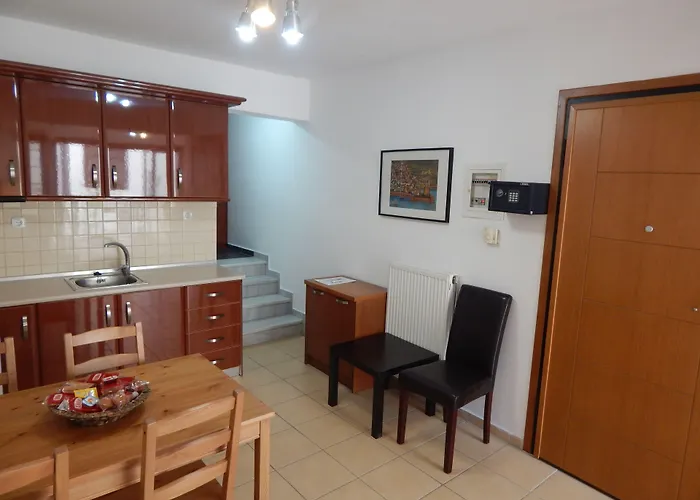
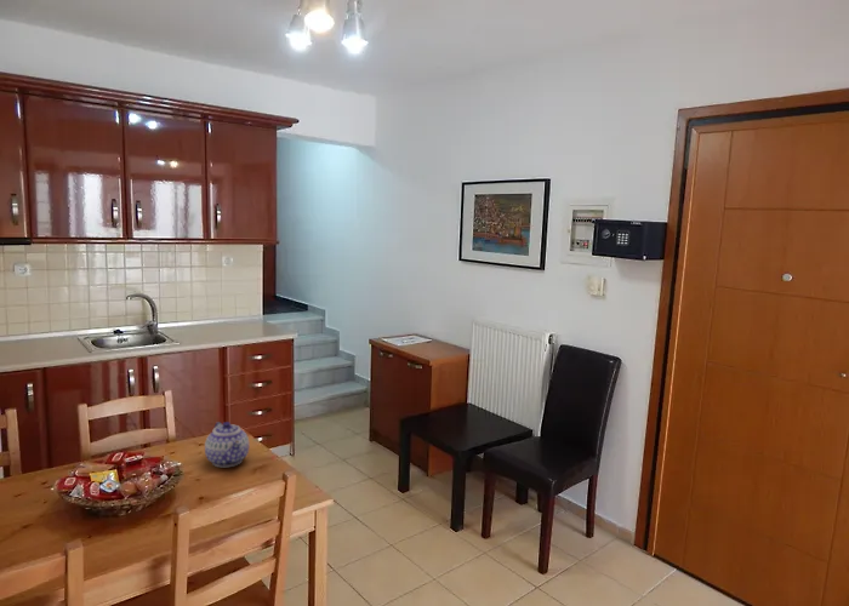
+ teapot (227, 441)
